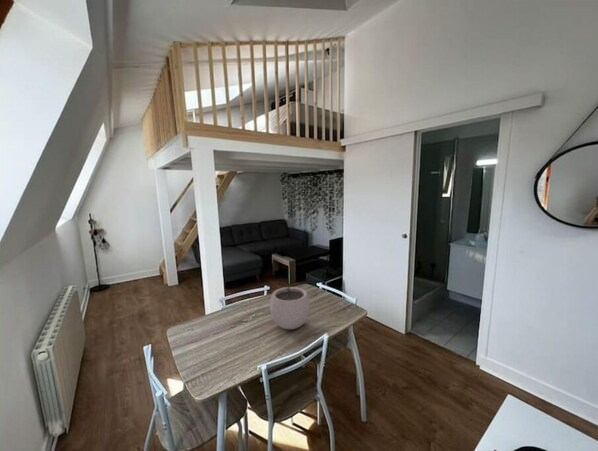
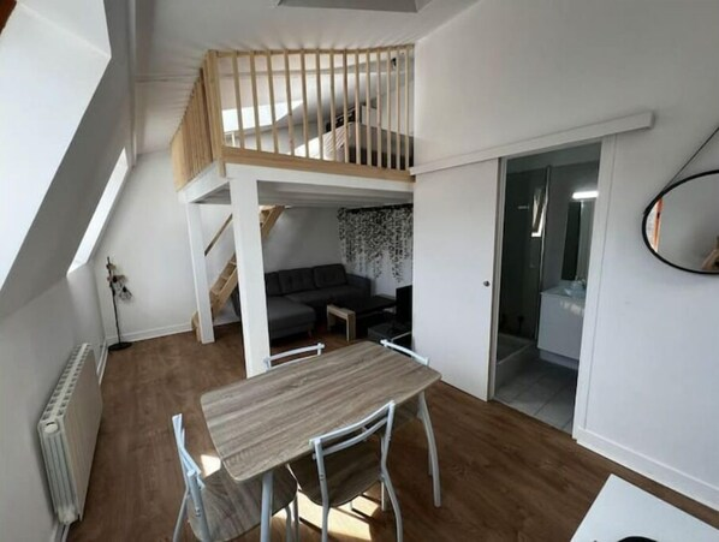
- plant pot (289, 302)
